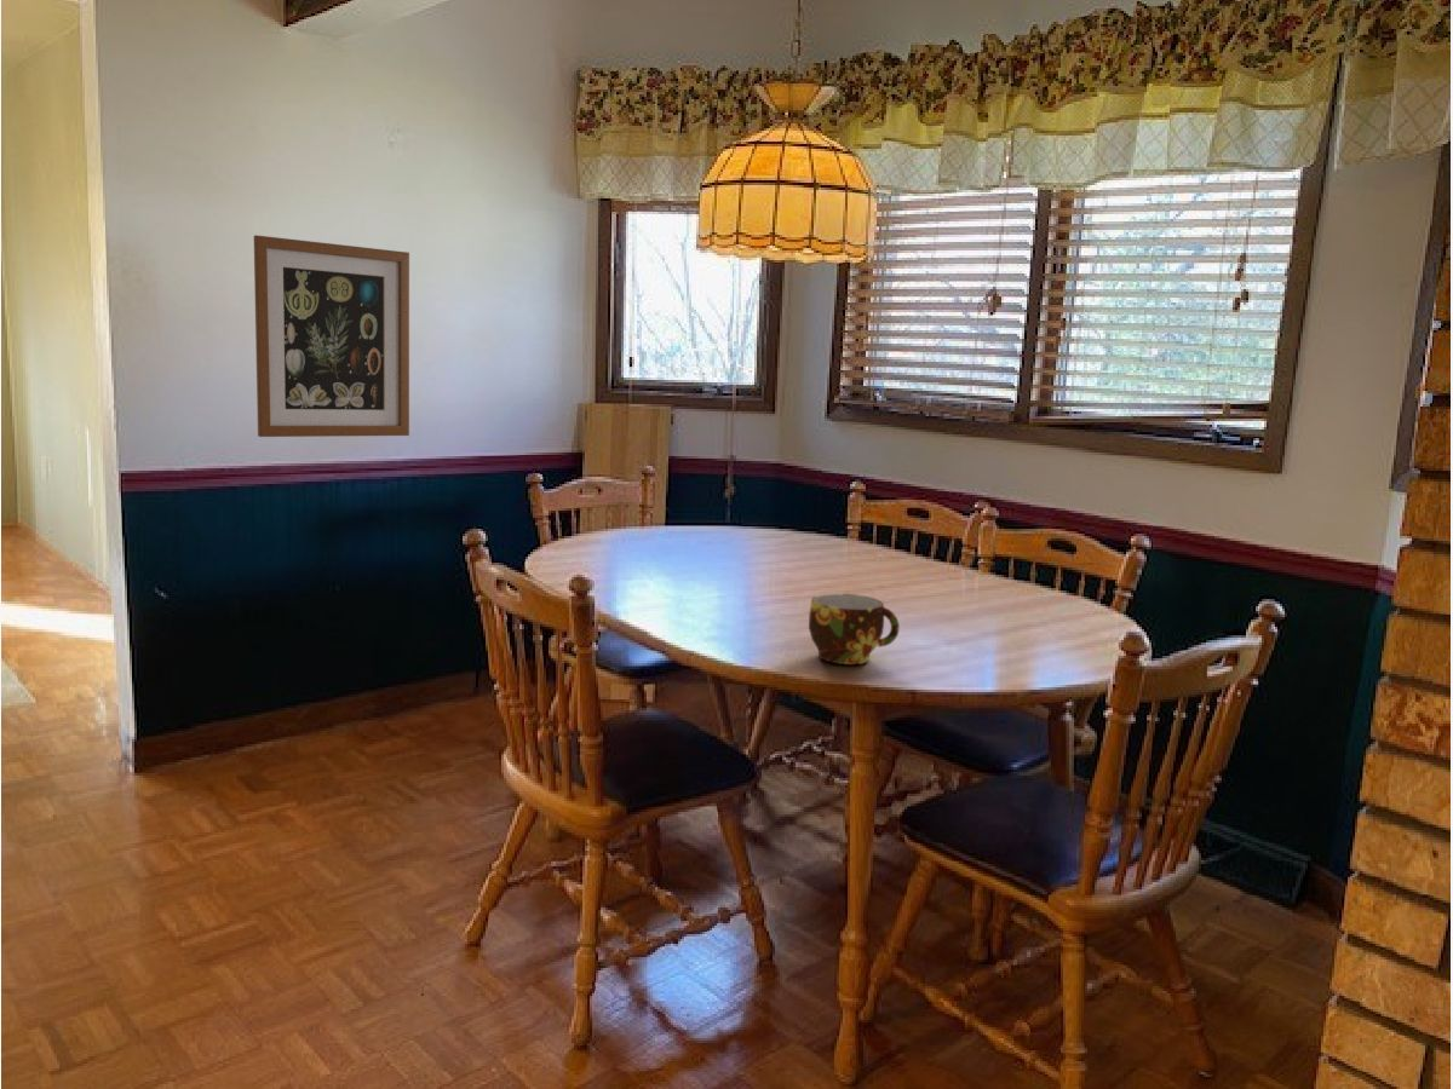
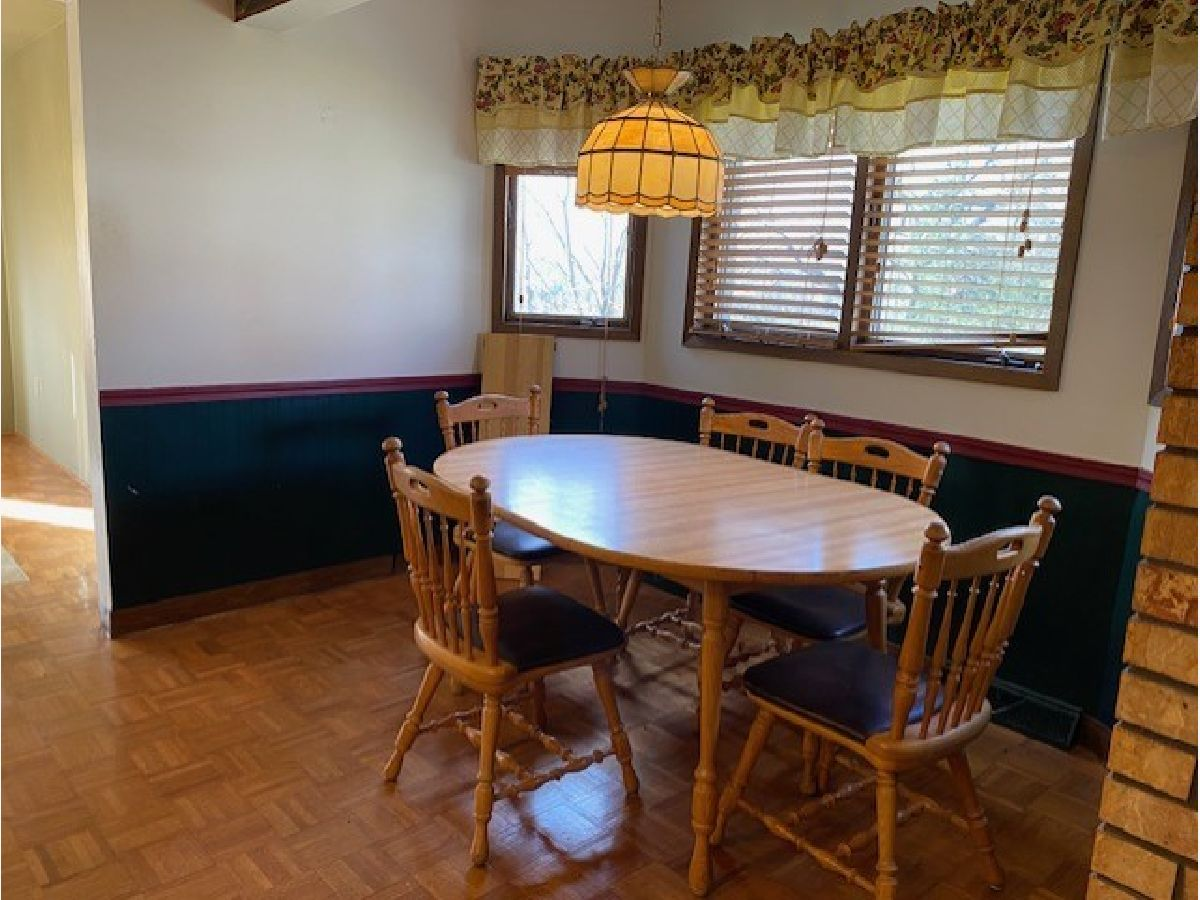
- cup (850, 629)
- wall art (335, 341)
